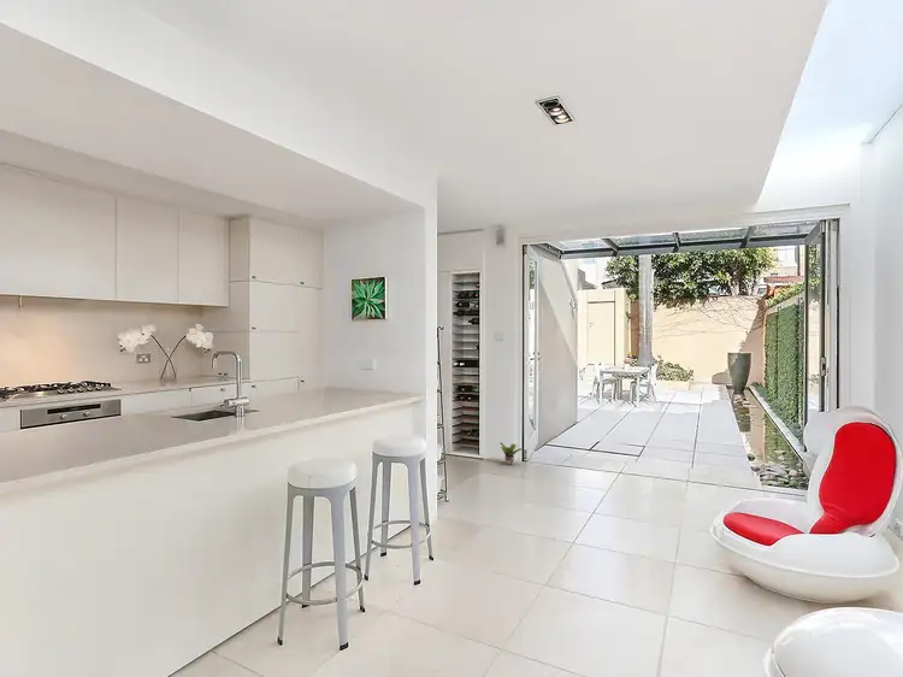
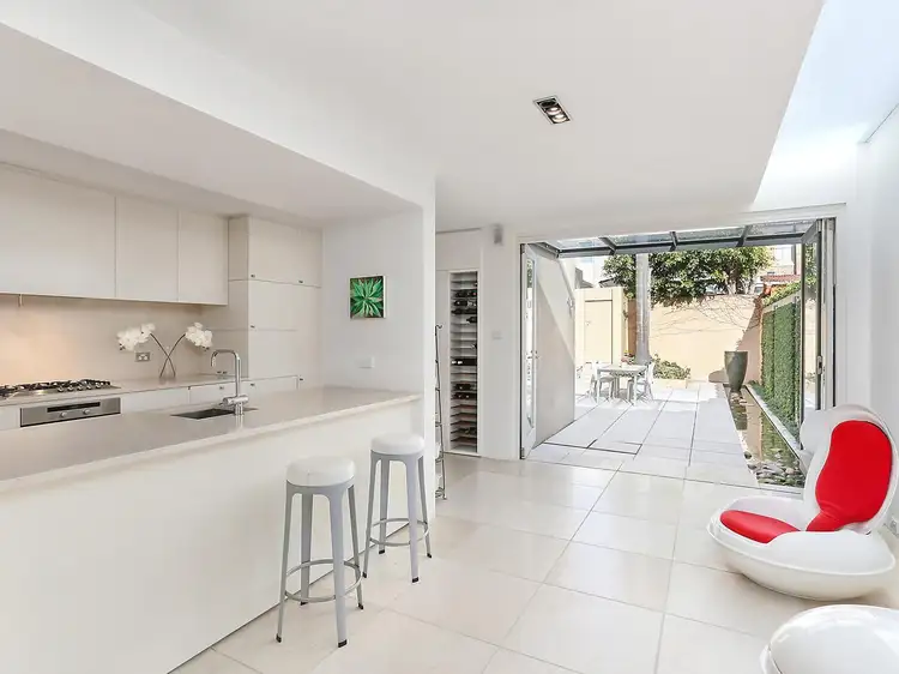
- potted plant (509, 453)
